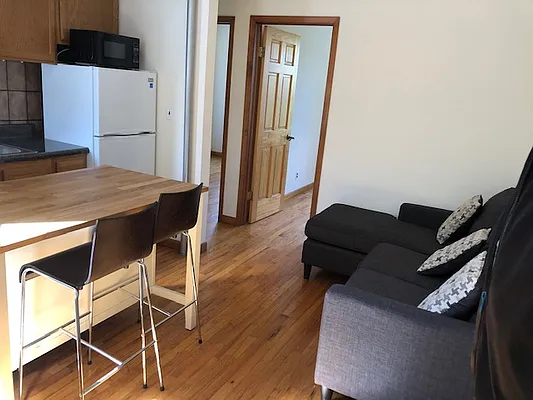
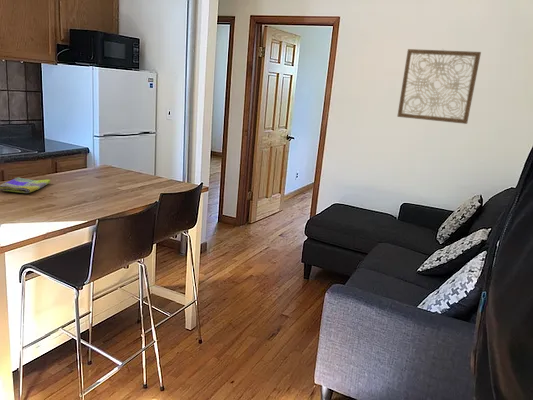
+ wall art (437, 88)
+ dish towel (23, 184)
